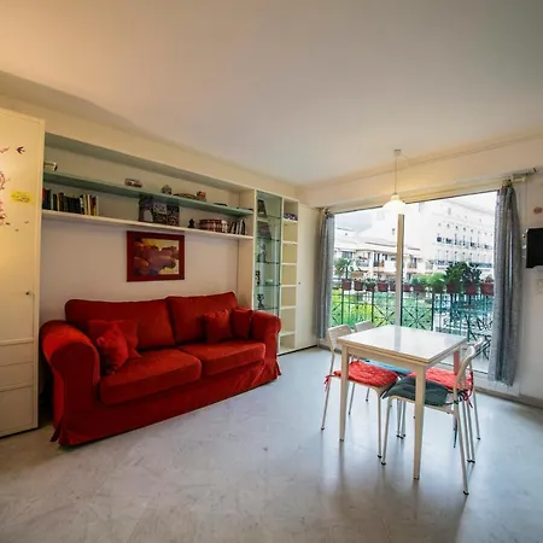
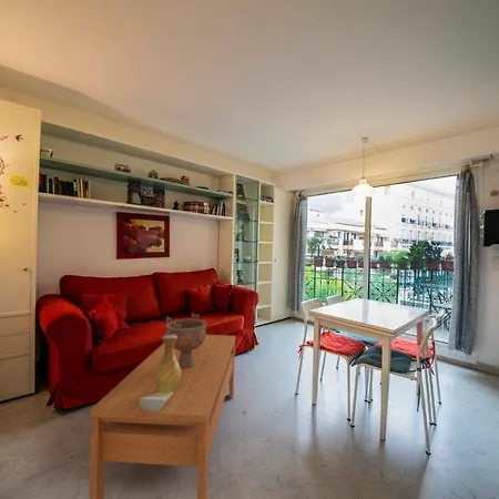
+ decorative bowl (185, 339)
+ coffee table (184, 399)
+ vase (163, 367)
